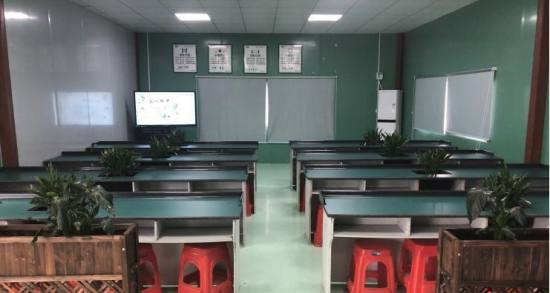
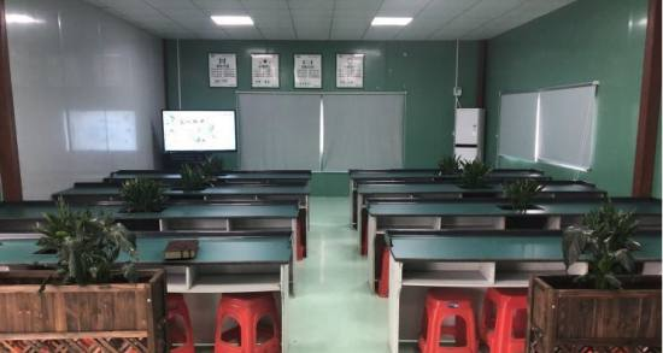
+ book (182, 247)
